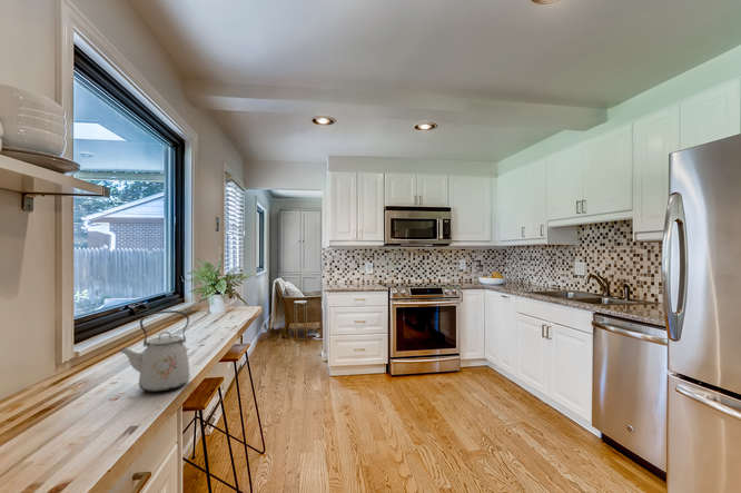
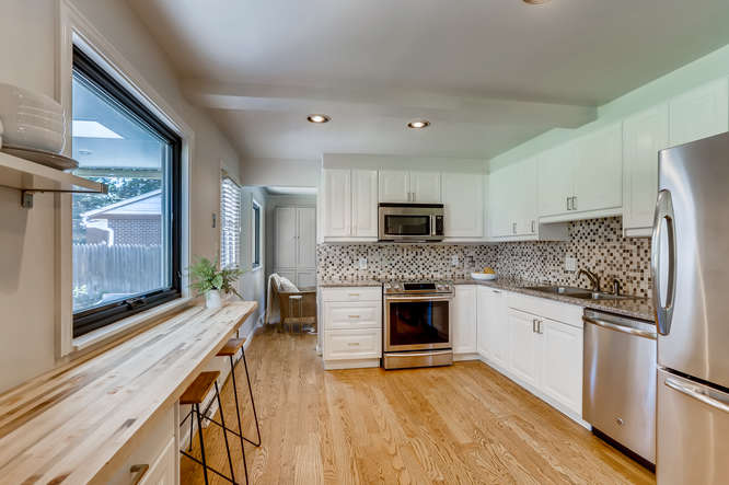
- kettle (155, 349)
